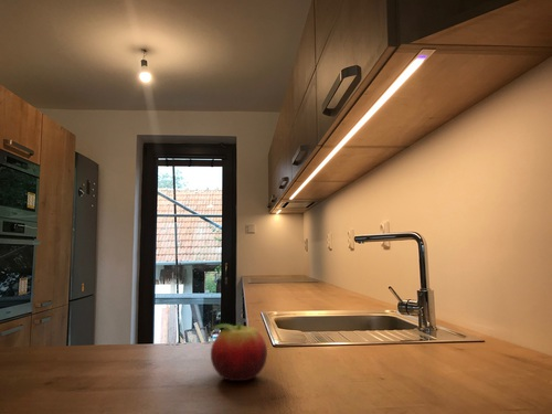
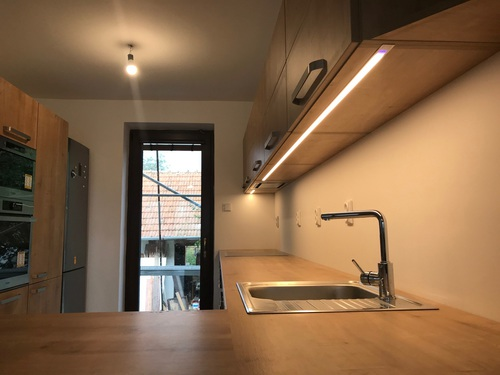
- fruit (238, 349)
